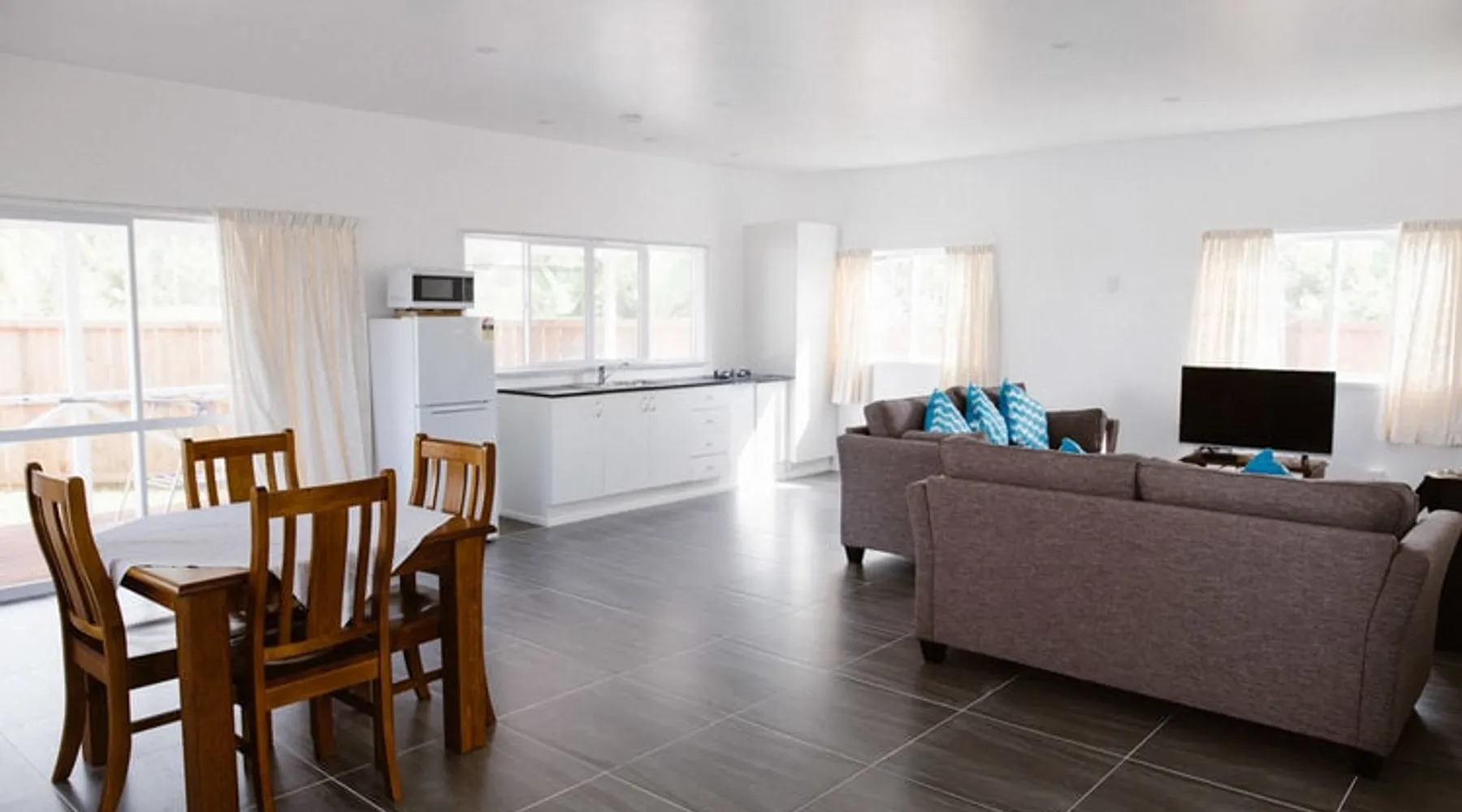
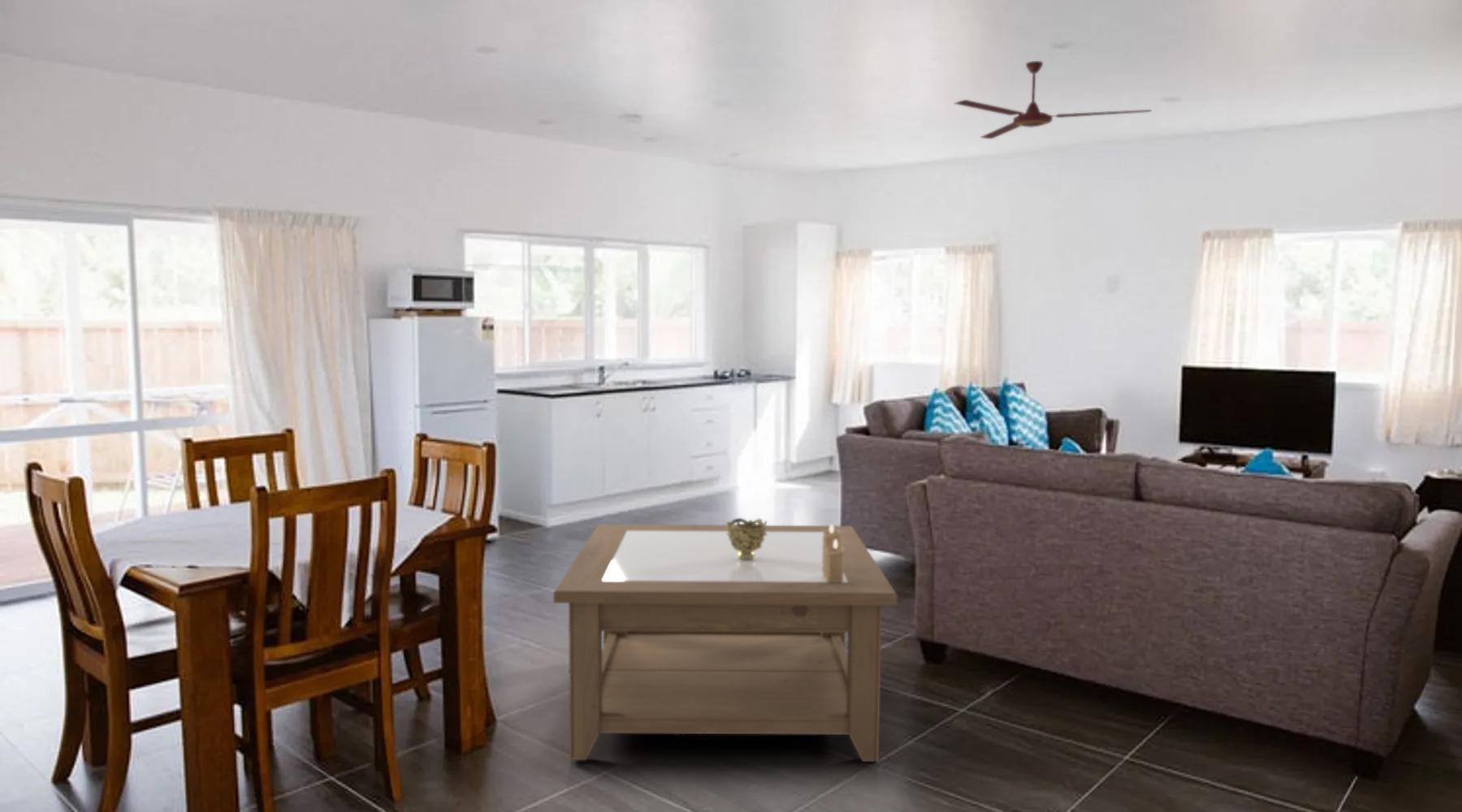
+ candle (833, 551)
+ ceiling fan (1034, 93)
+ decorative bowl (746, 539)
+ coffee table (725, 628)
